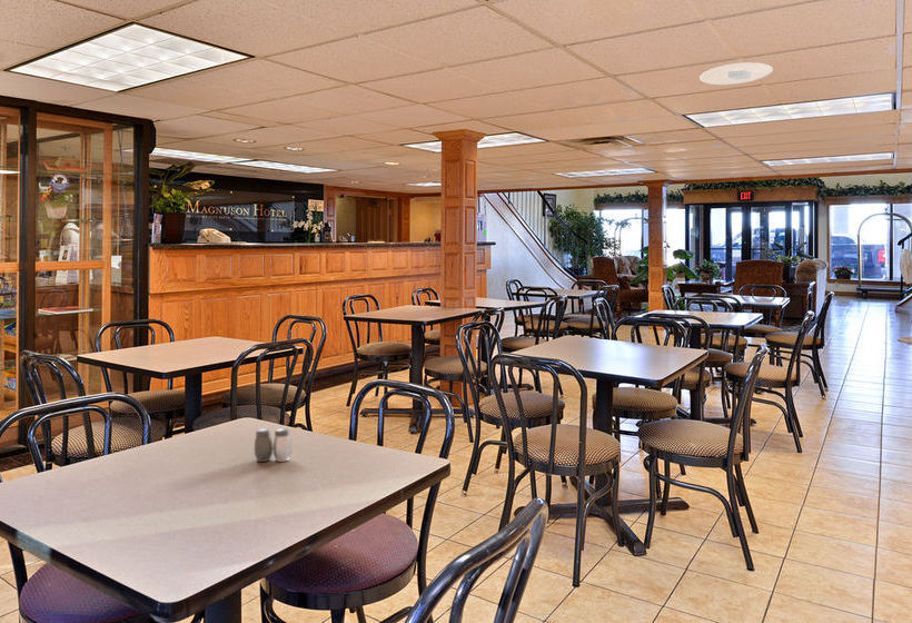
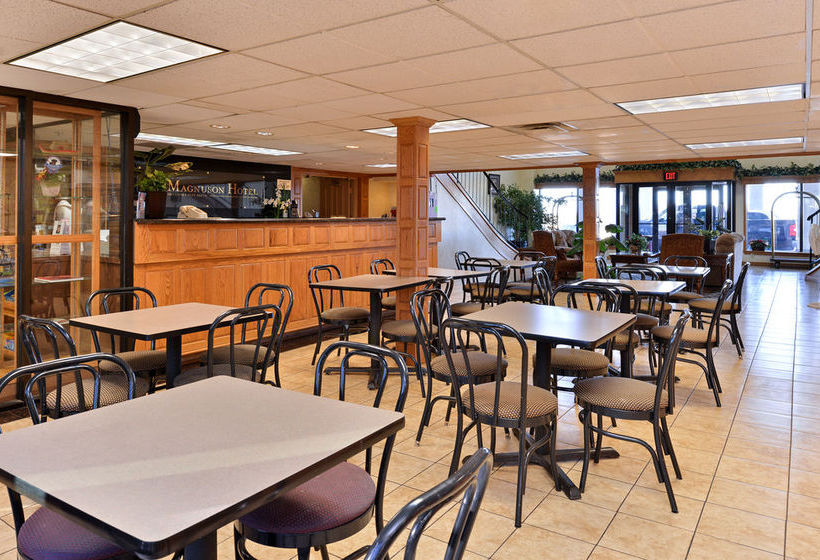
- recessed light (735, 70)
- salt and pepper shaker (271, 444)
